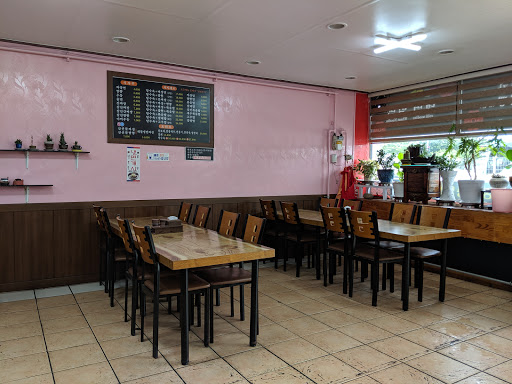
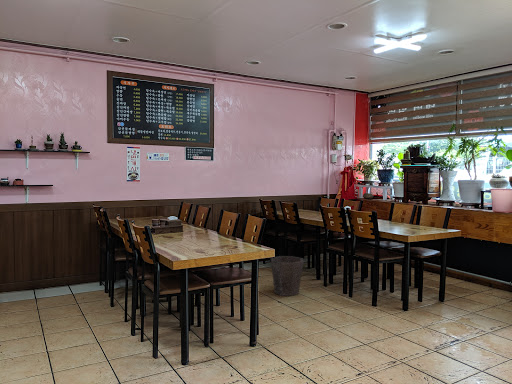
+ waste bin (286, 275)
